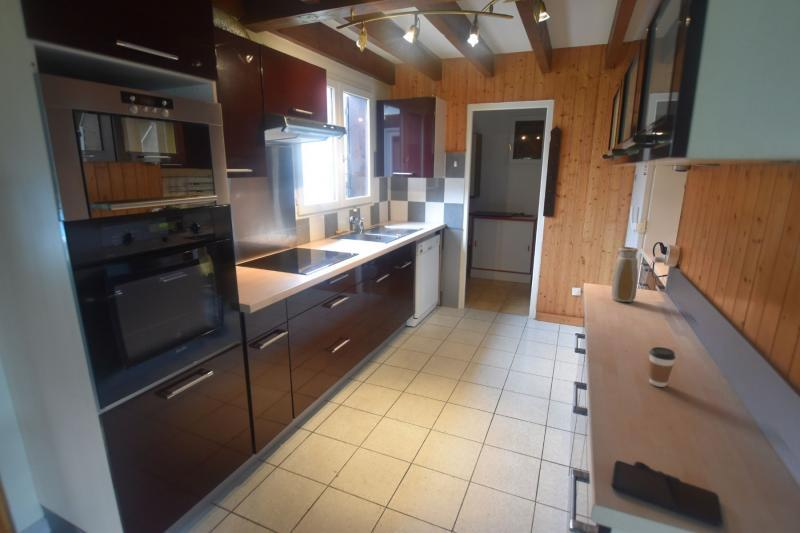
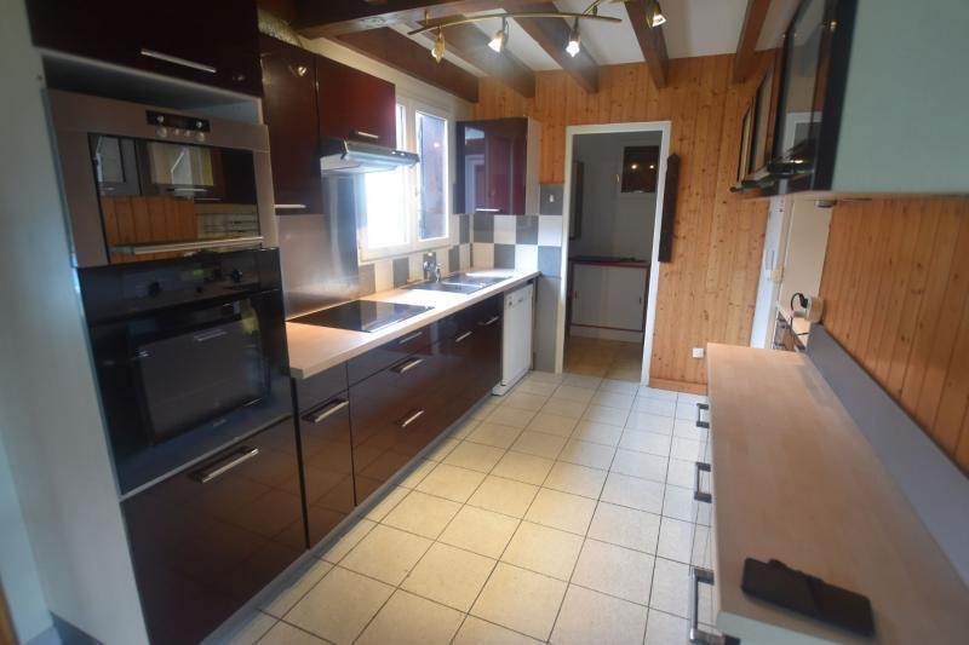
- coffee cup (660, 367)
- vase (625, 274)
